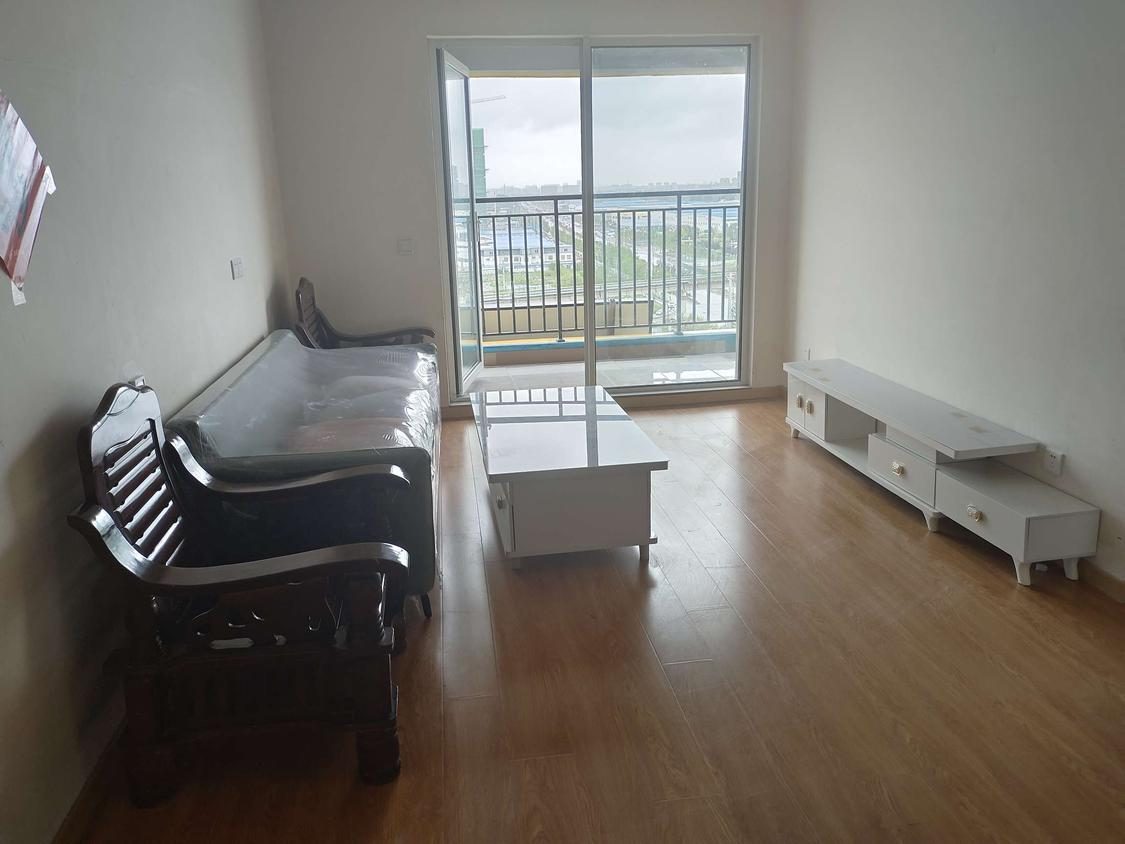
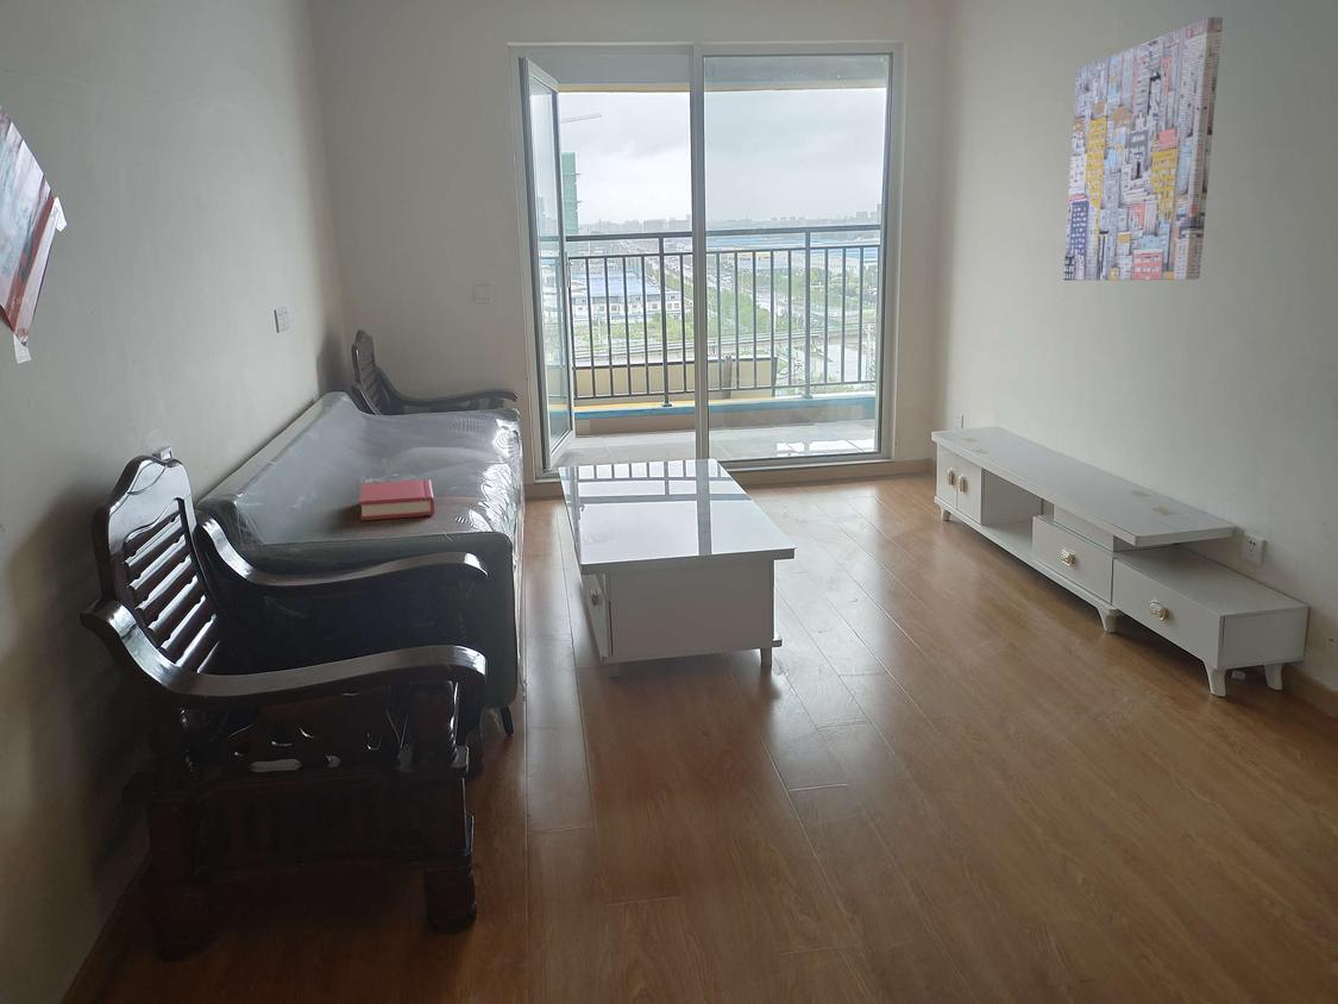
+ wall art (1132, 165)
+ hardback book (397, 498)
